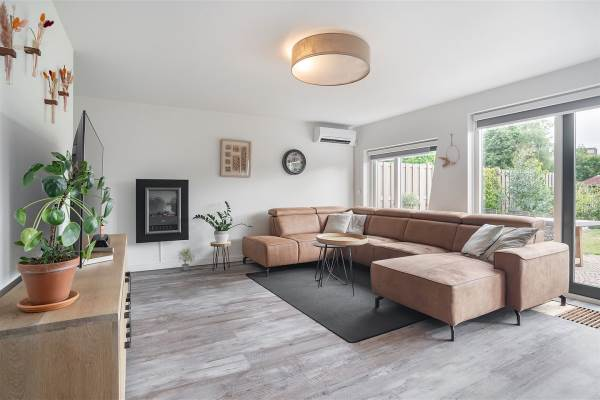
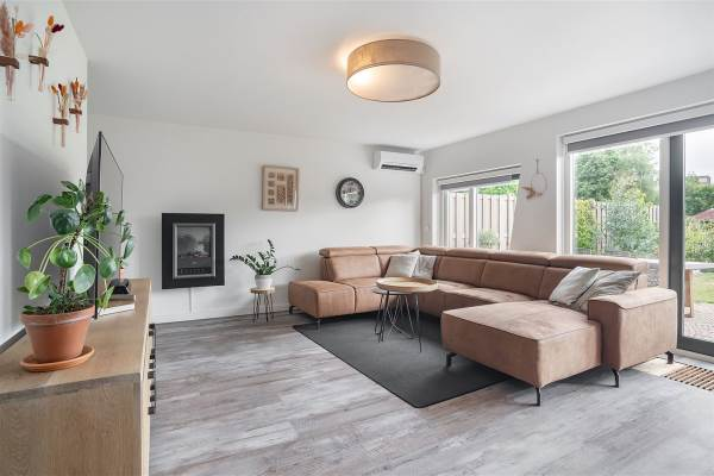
- potted plant (186, 257)
